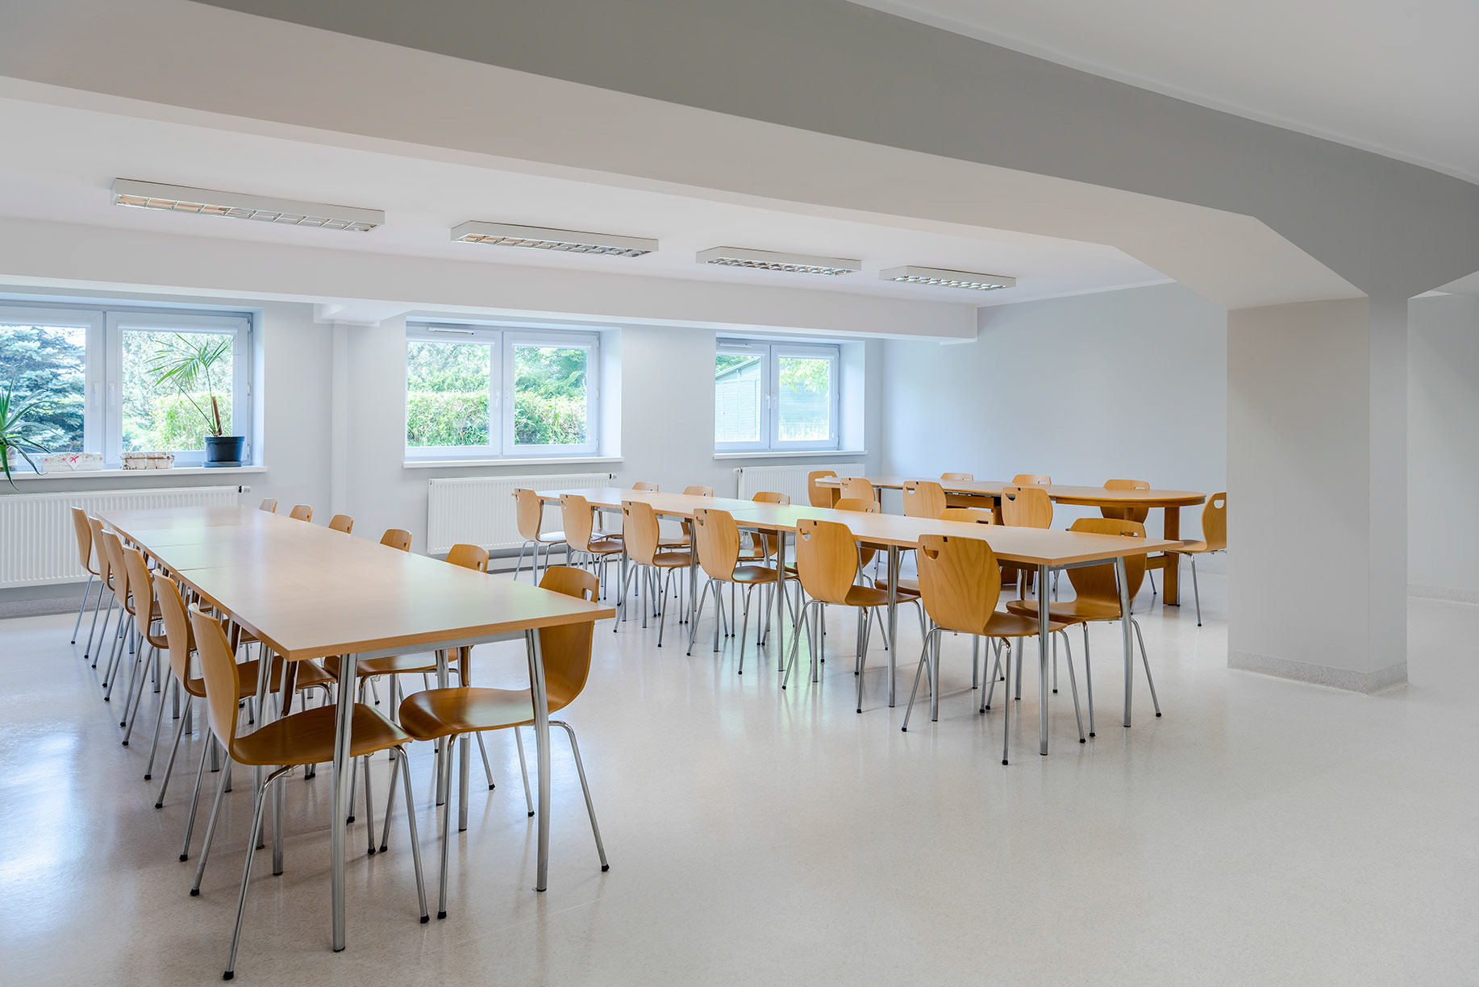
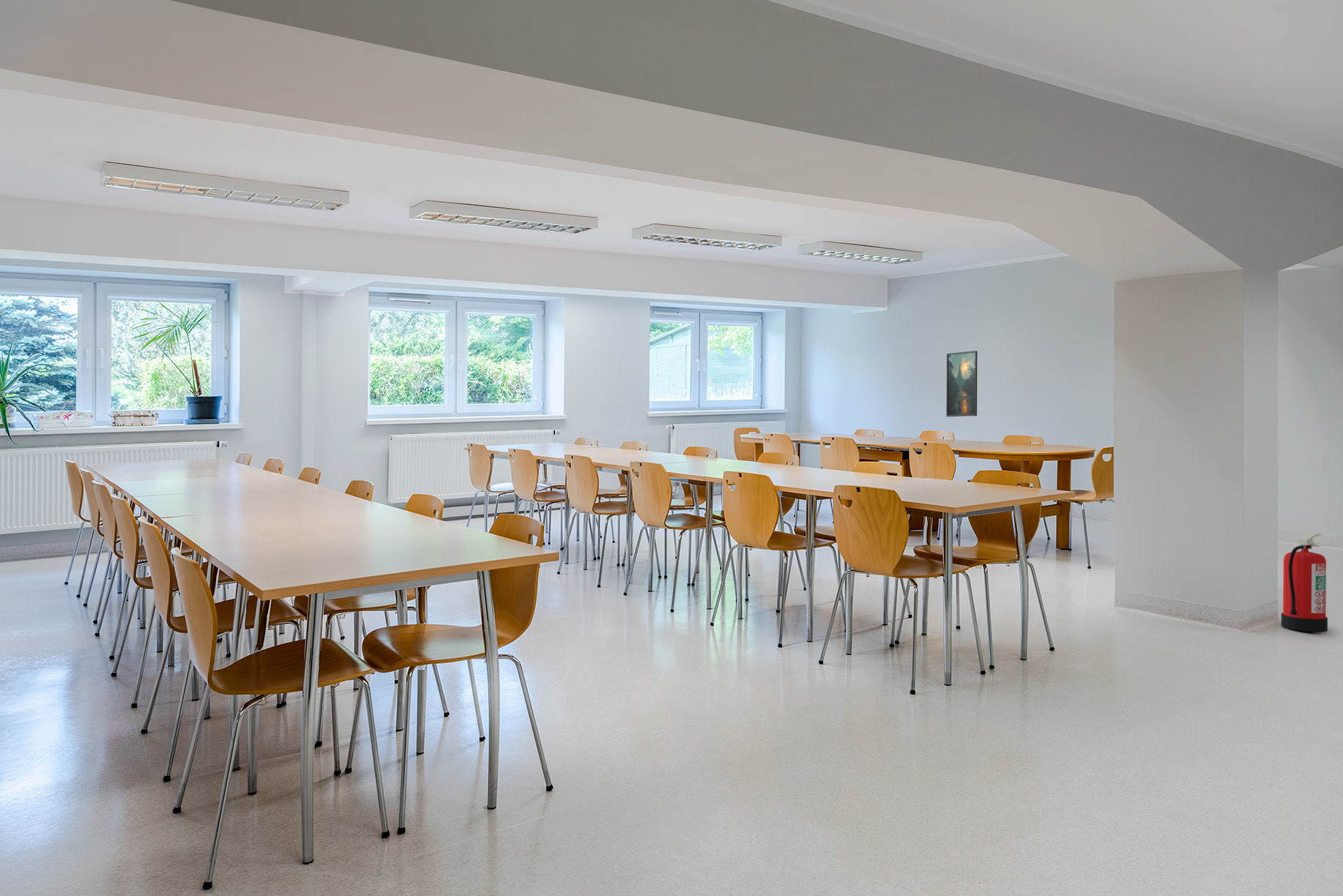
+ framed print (961, 384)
+ fire extinguisher (1304, 581)
